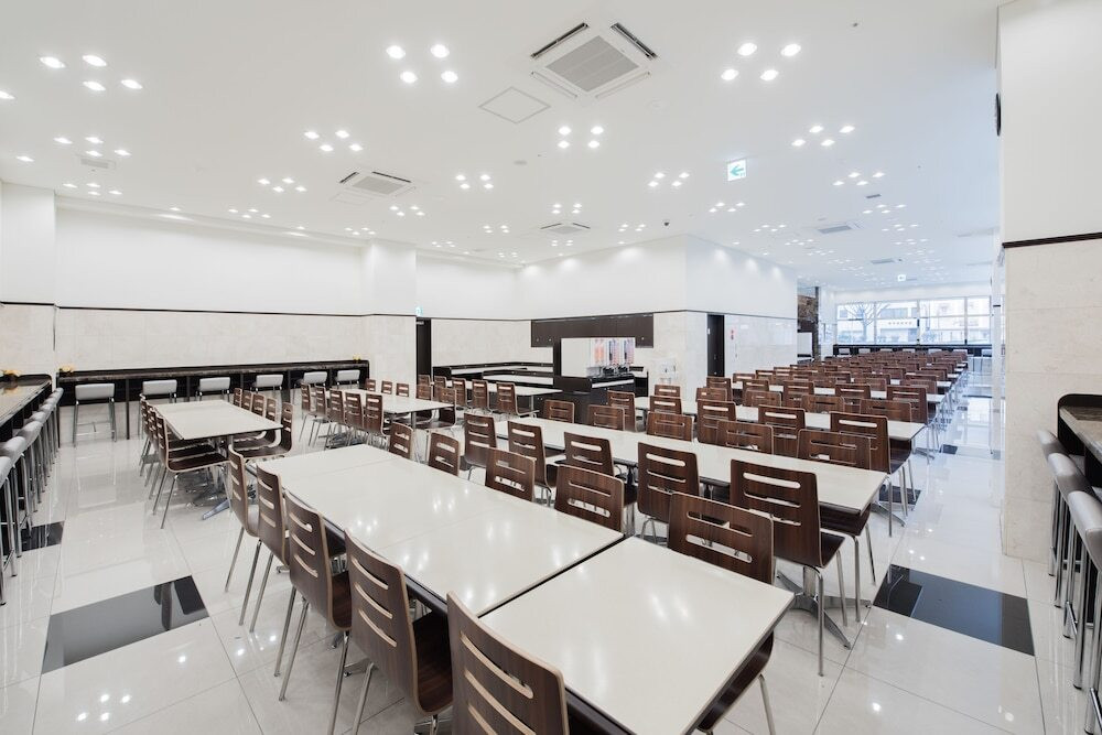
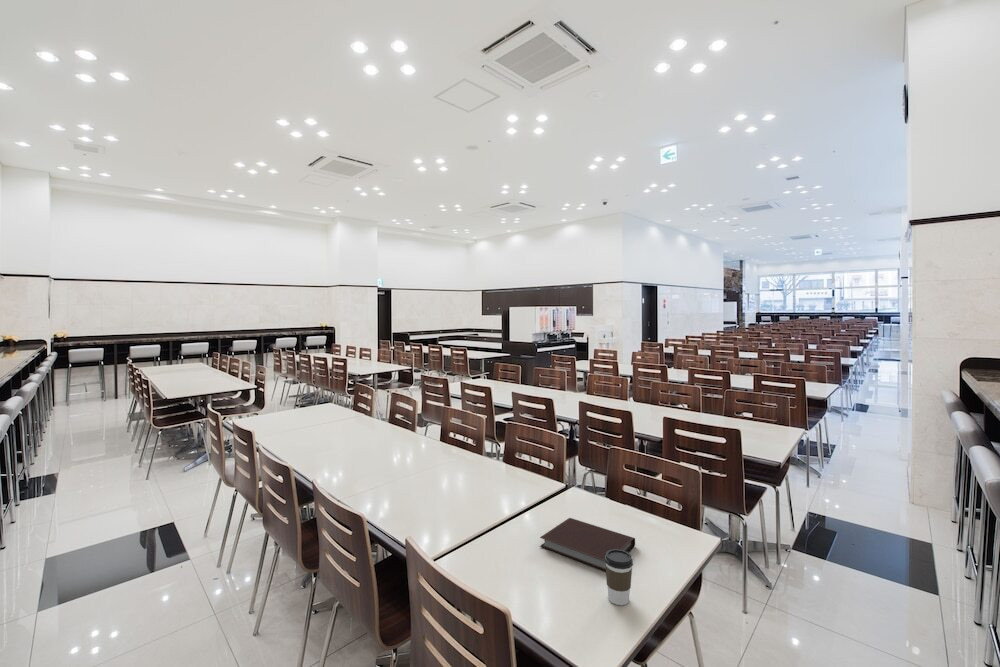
+ notebook (587, 541)
+ coffee cup (618, 577)
